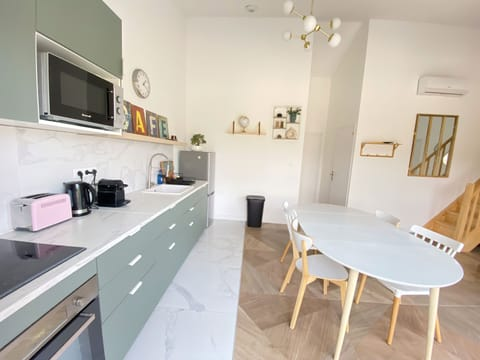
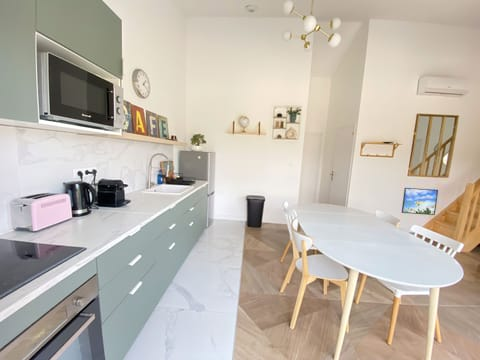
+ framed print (419, 201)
